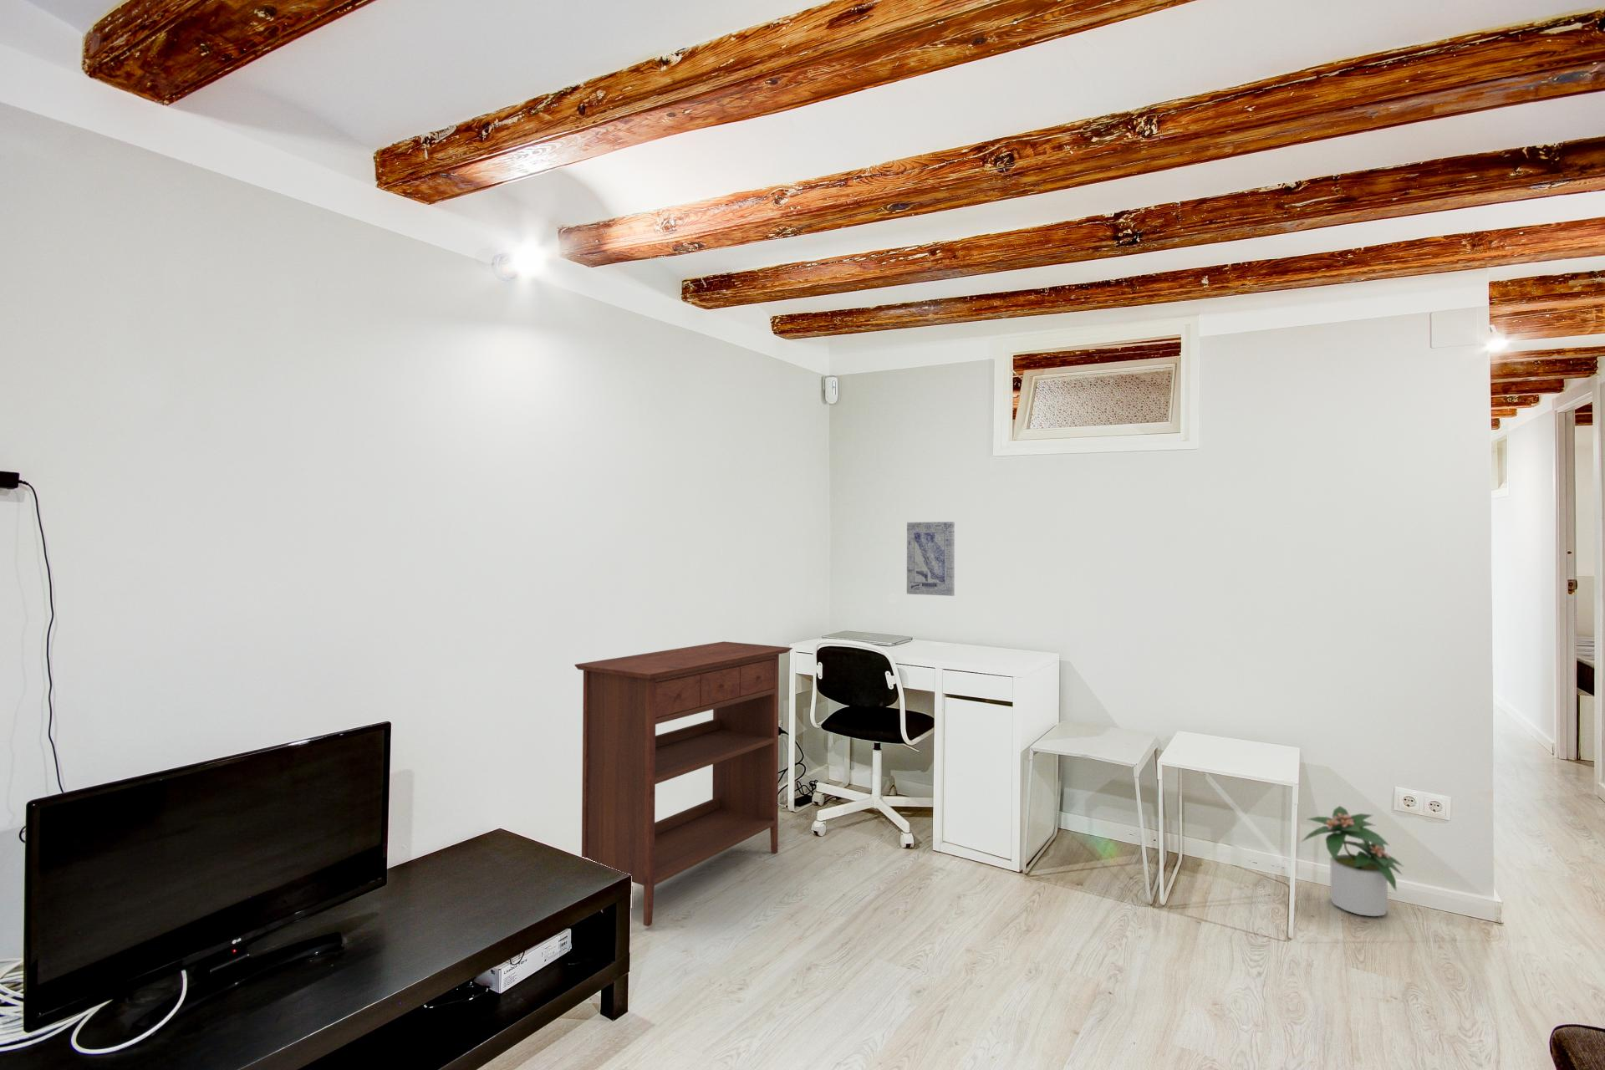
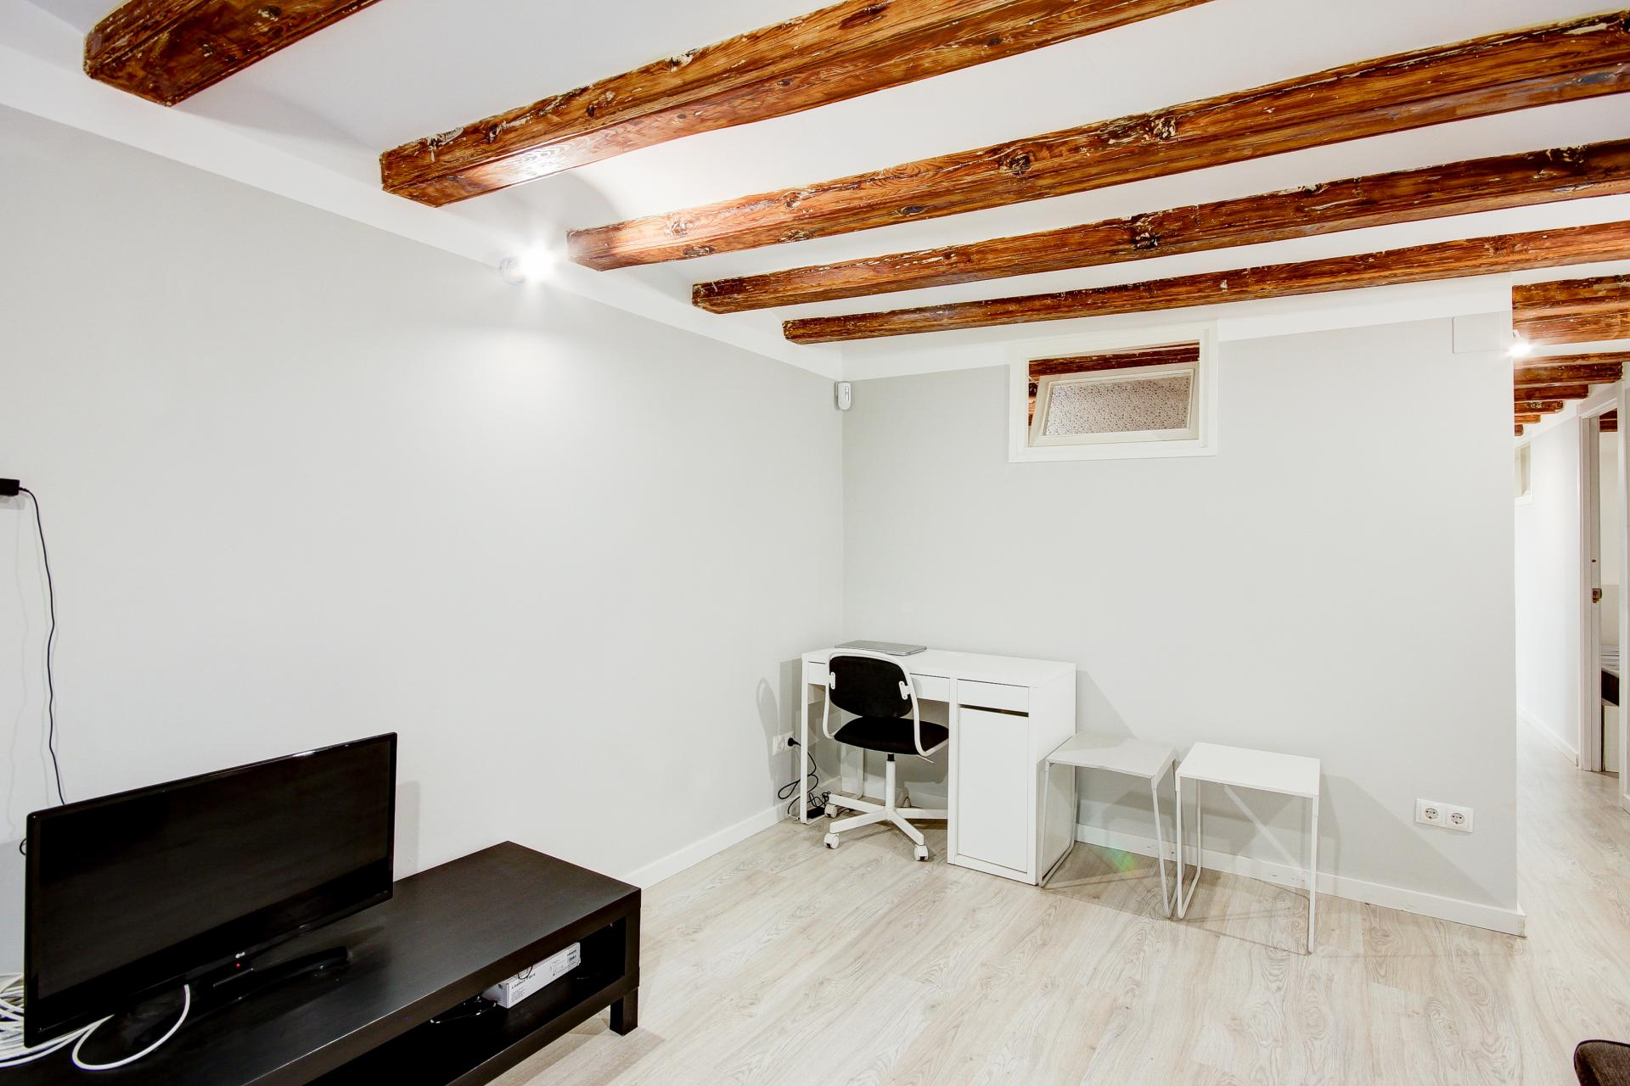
- console table (691, 765)
- potted plant (1351, 860)
- wall art (929, 559)
